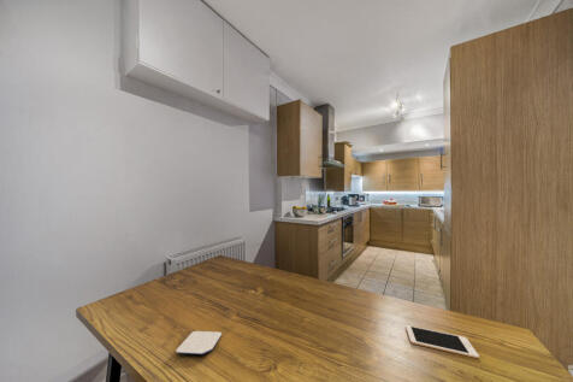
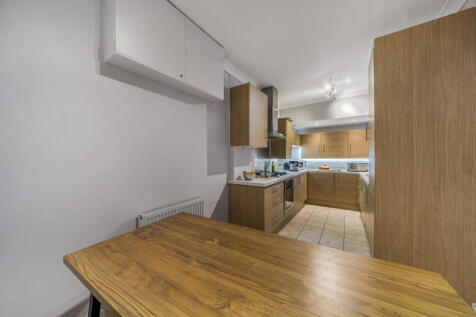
- cell phone (438, 340)
- logo sign (200, 341)
